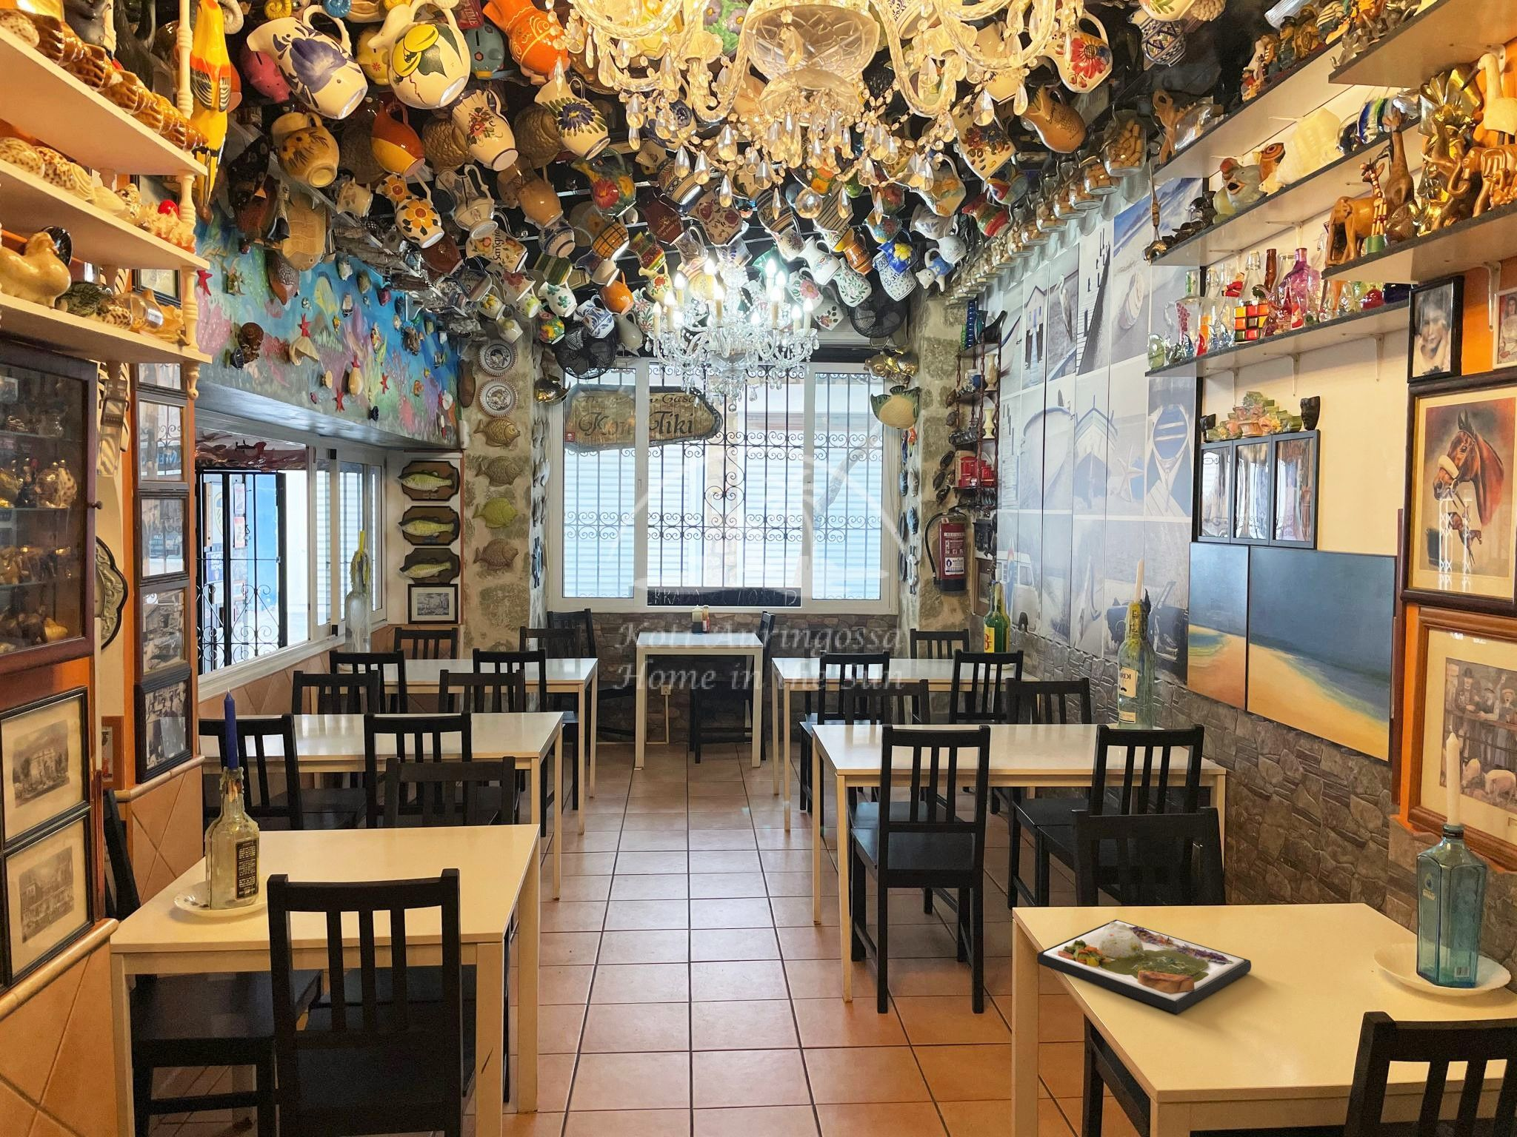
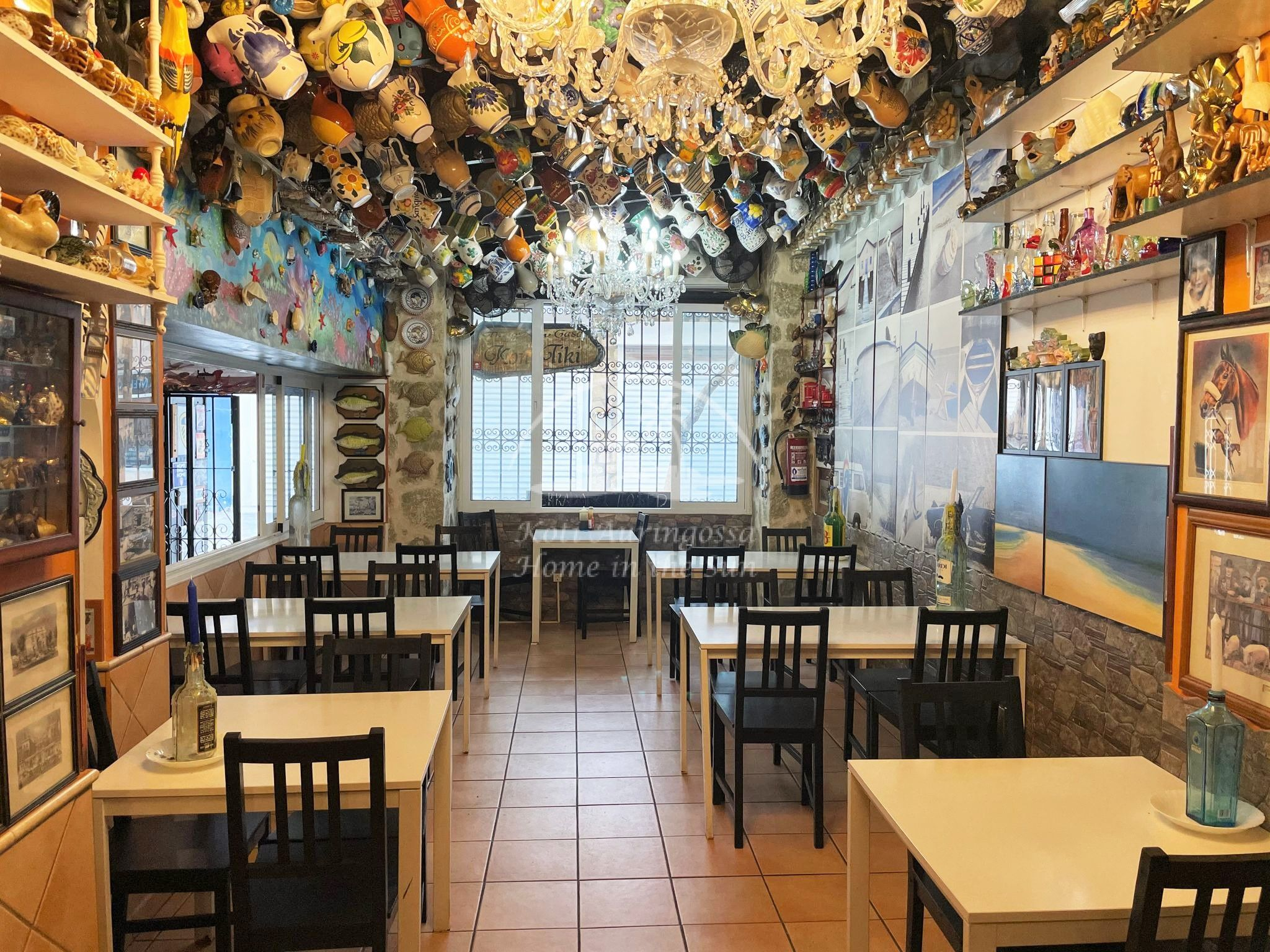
- dinner plate (1143, 954)
